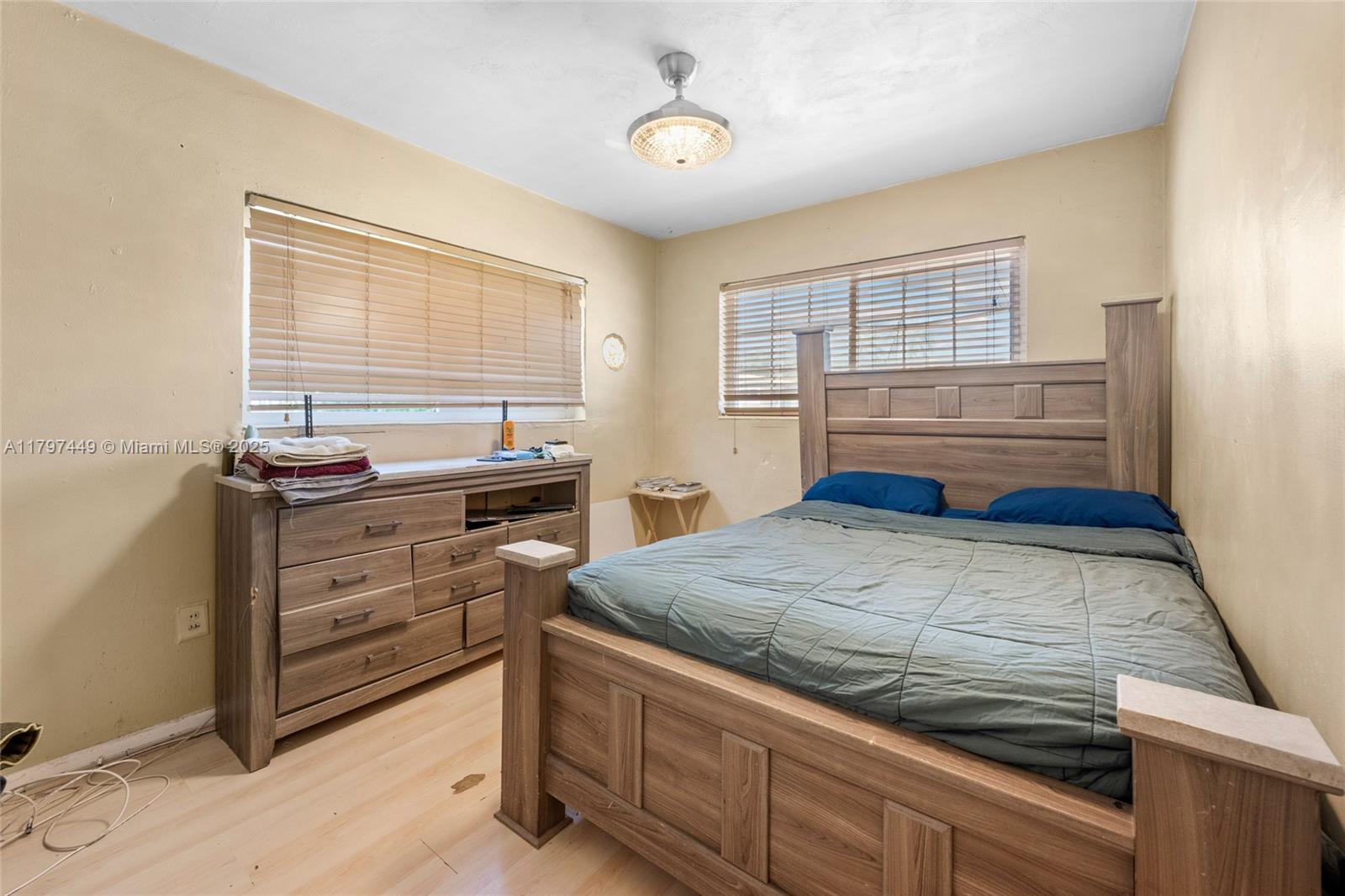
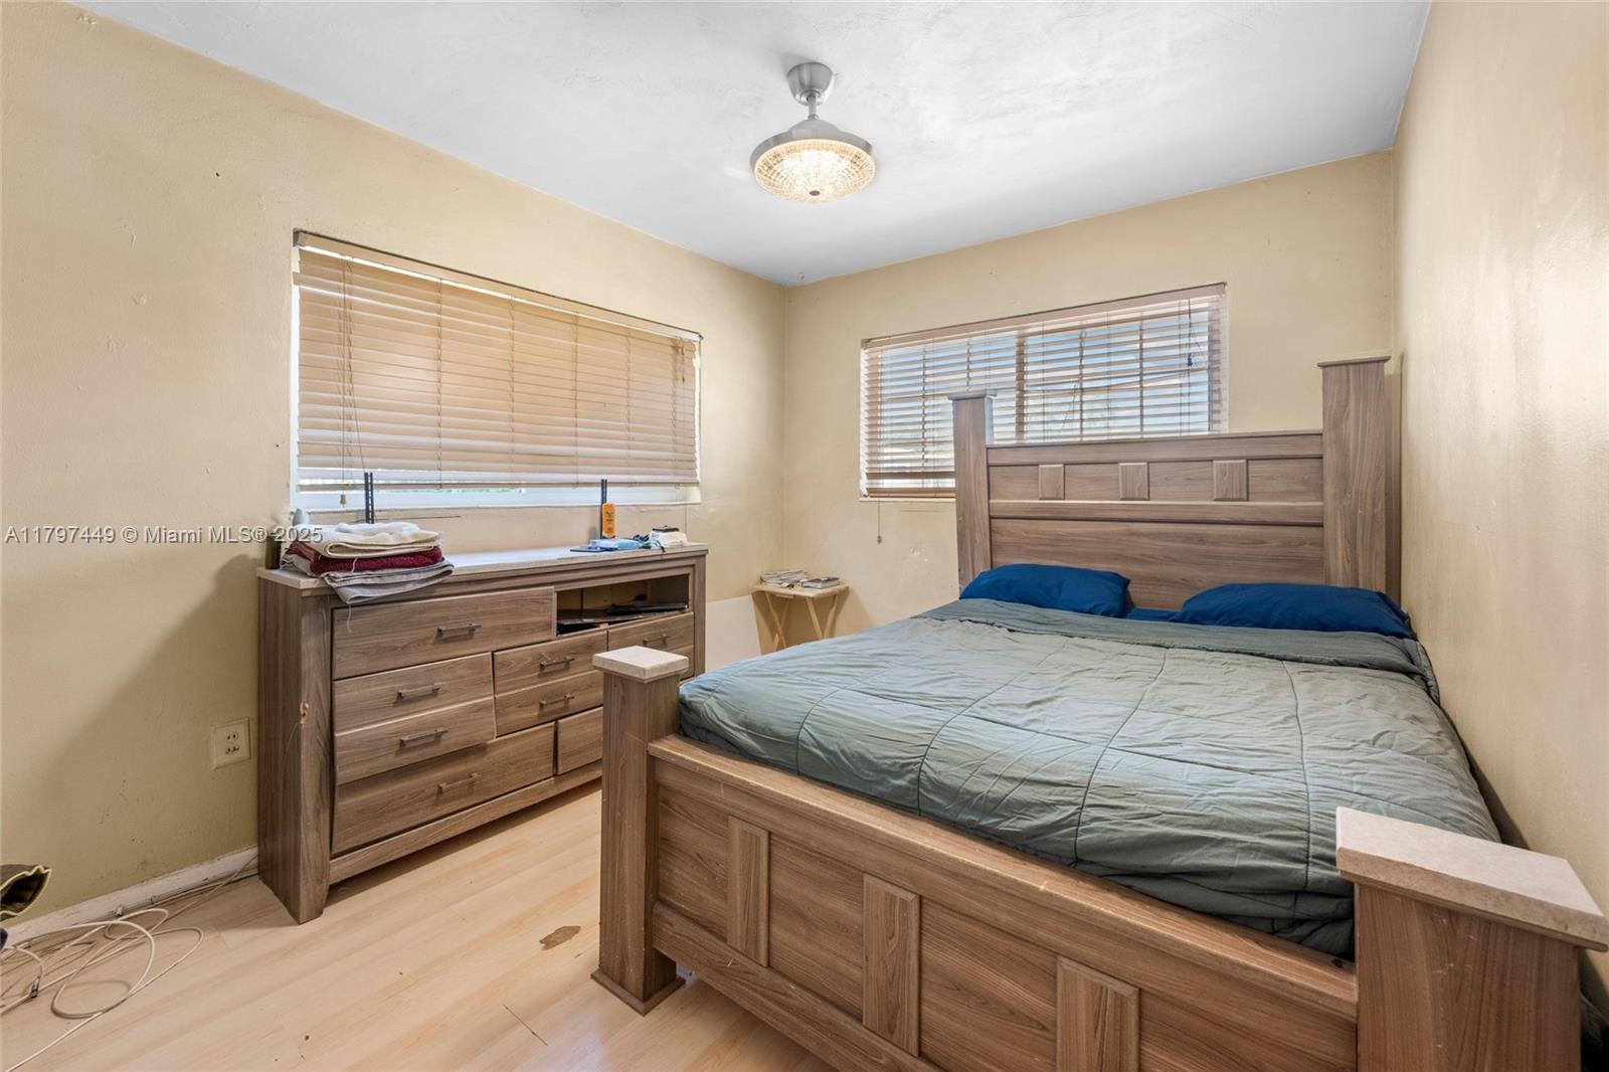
- decorative plate (614, 352)
